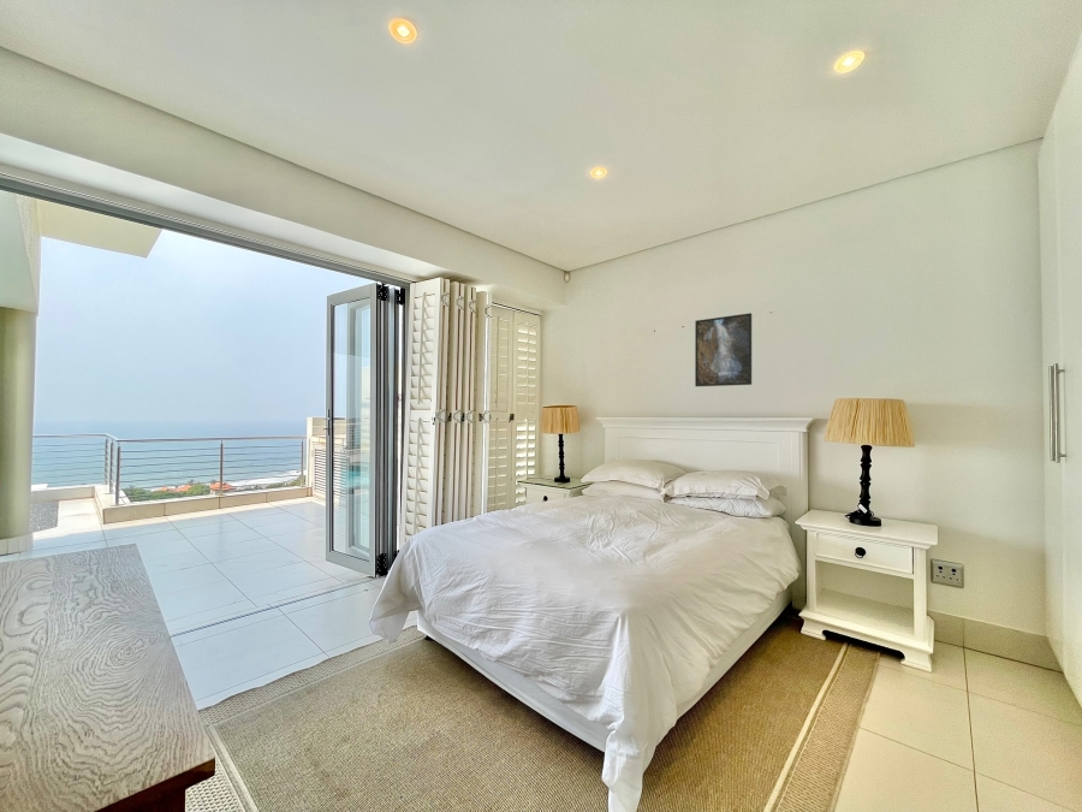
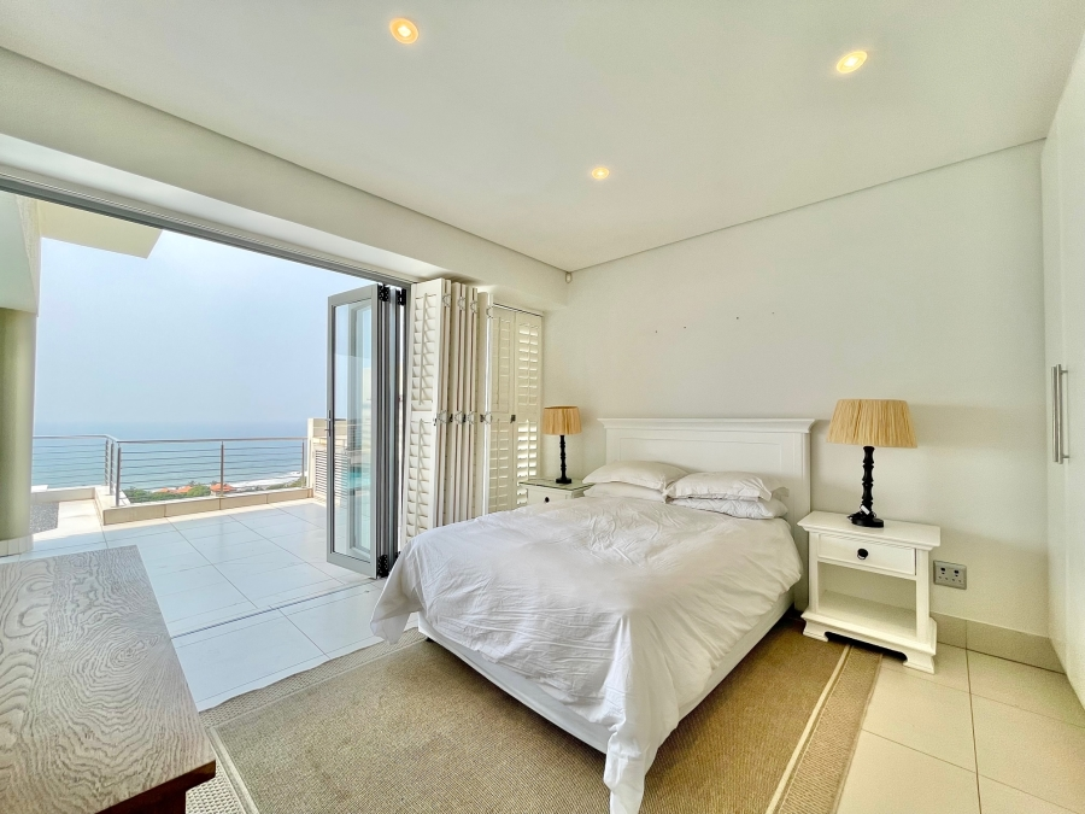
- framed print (721, 351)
